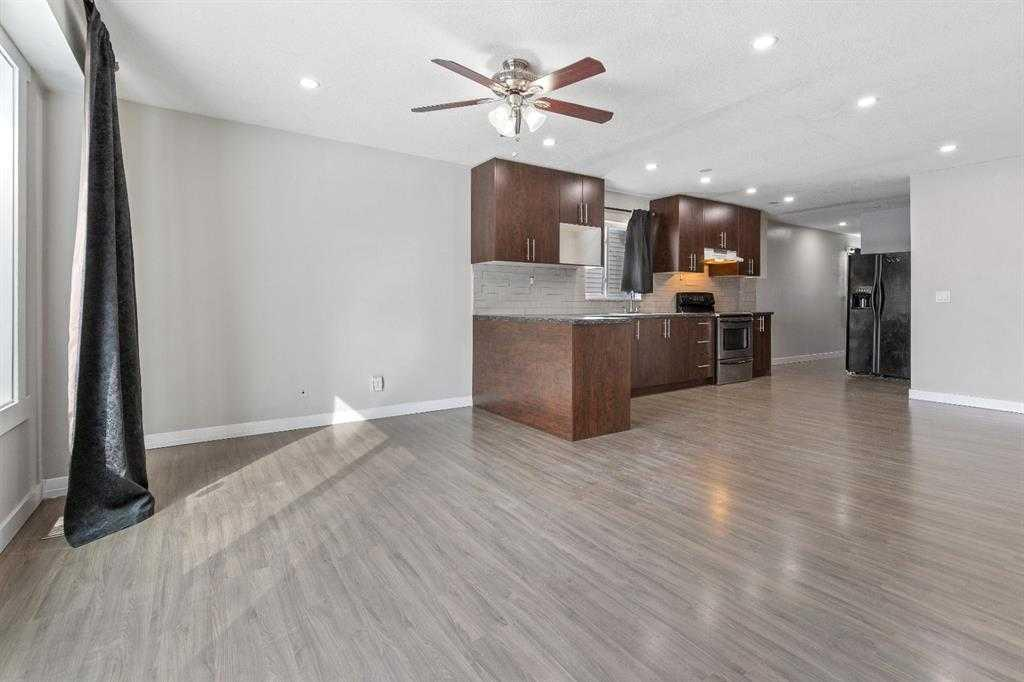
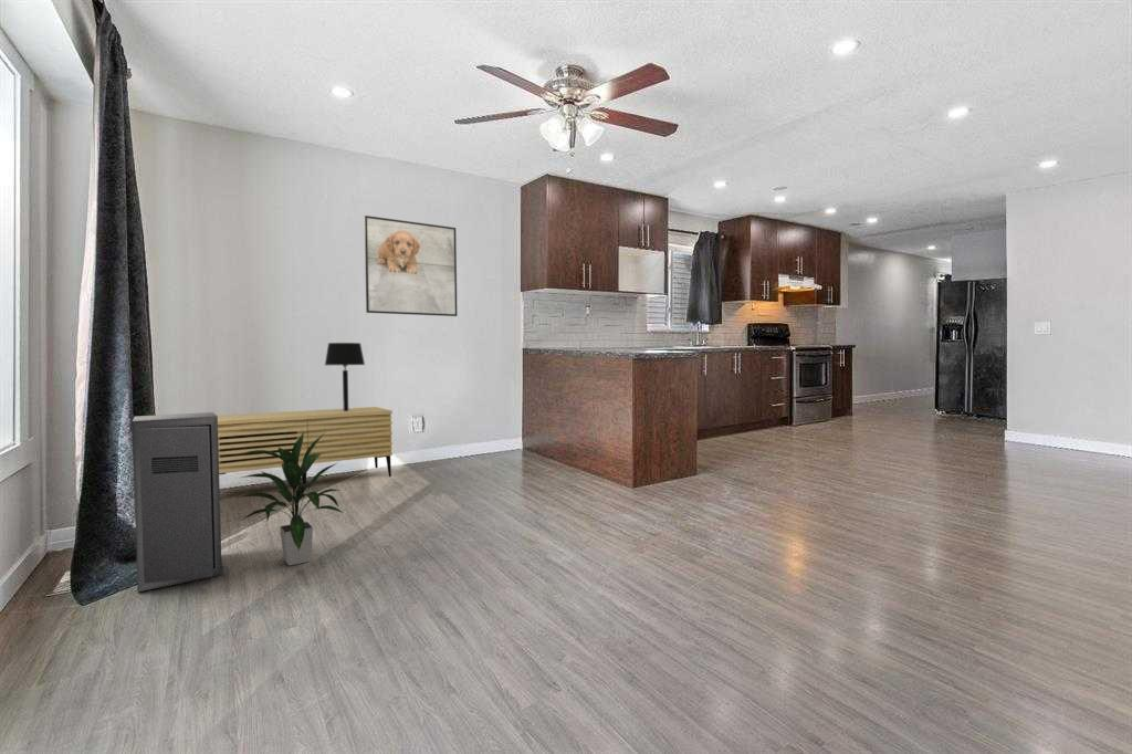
+ indoor plant (293, 498)
+ table lamp (345, 377)
+ sideboard (303, 448)
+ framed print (412, 268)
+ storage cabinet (178, 498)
